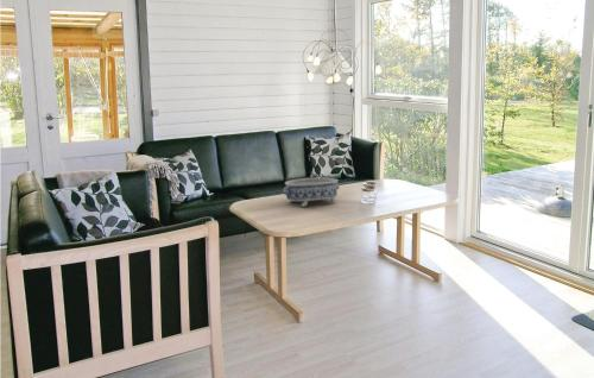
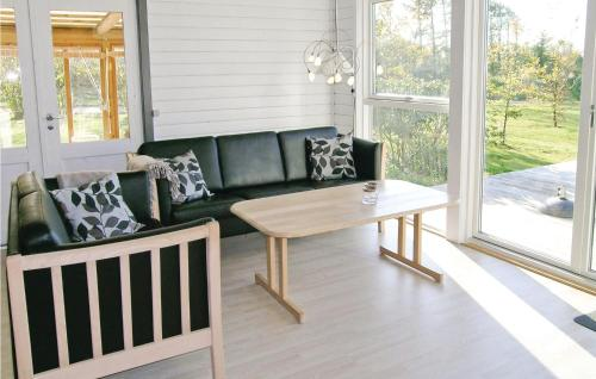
- decorative bowl (311, 190)
